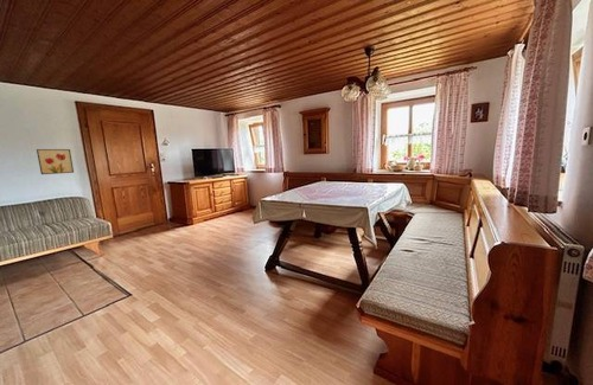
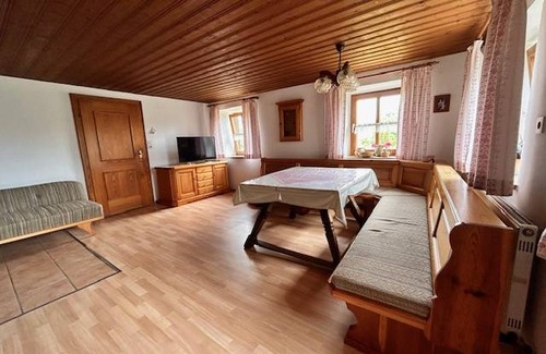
- wall art (56, 161)
